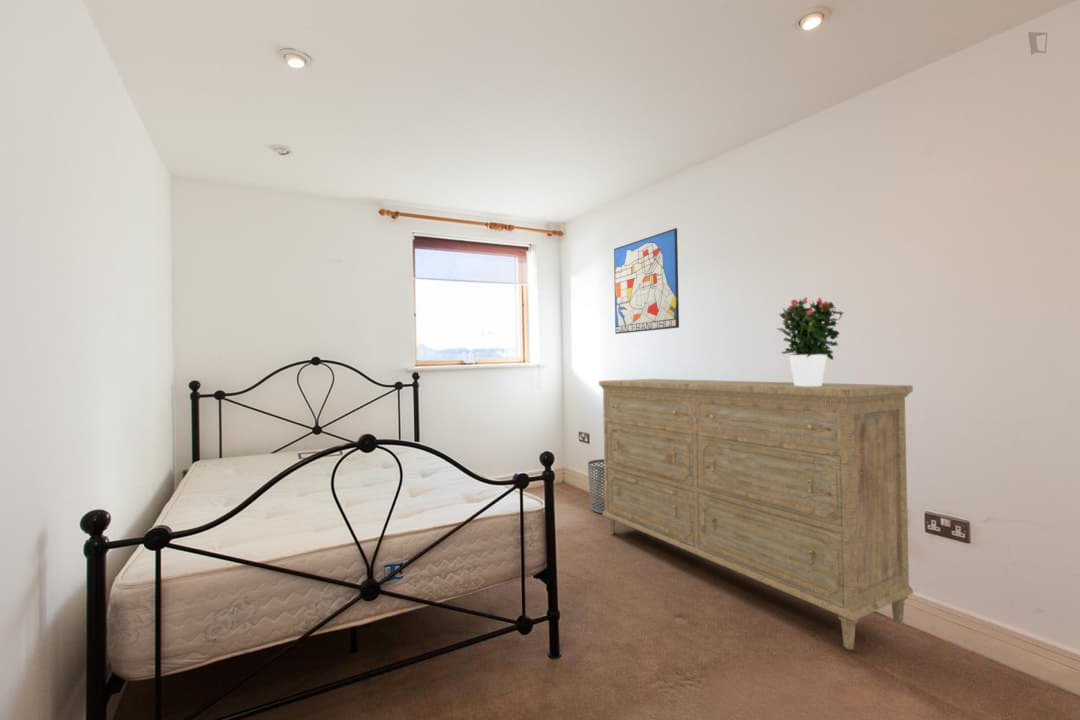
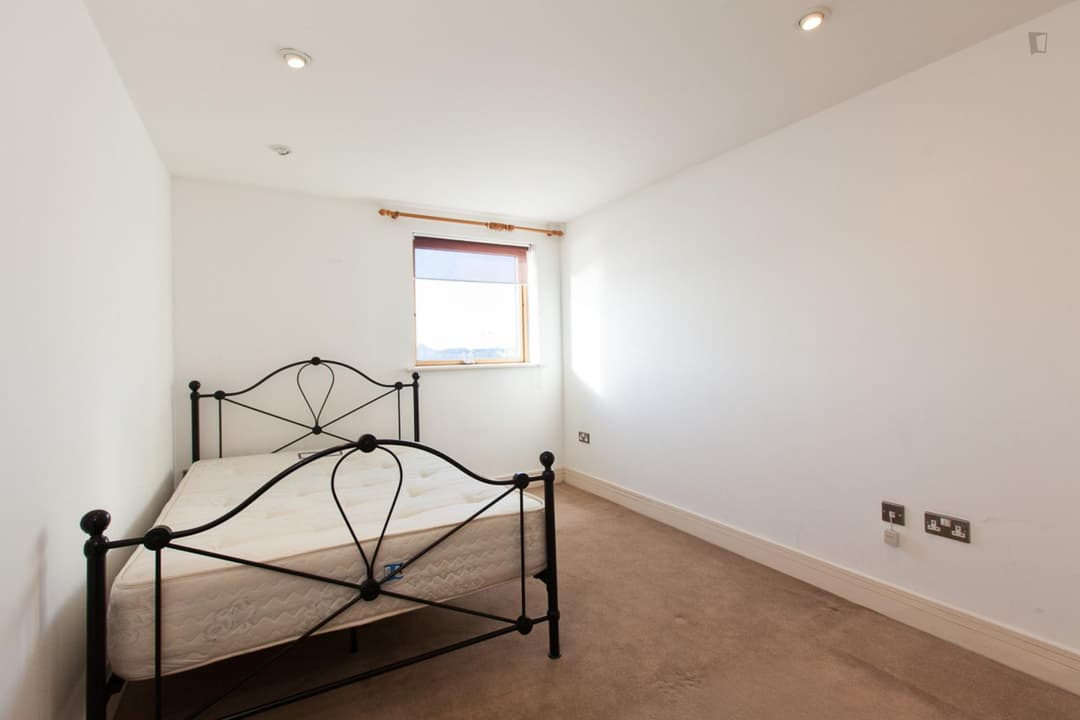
- potted flower (808, 340)
- wall art (643, 285)
- waste bin (604, 487)
- dresser (723, 476)
